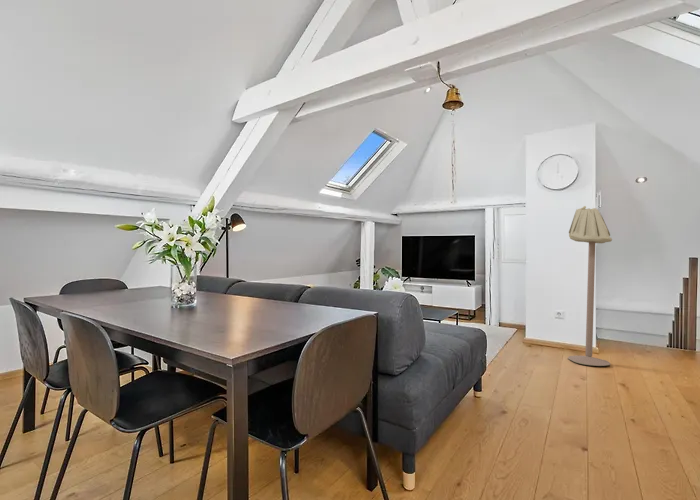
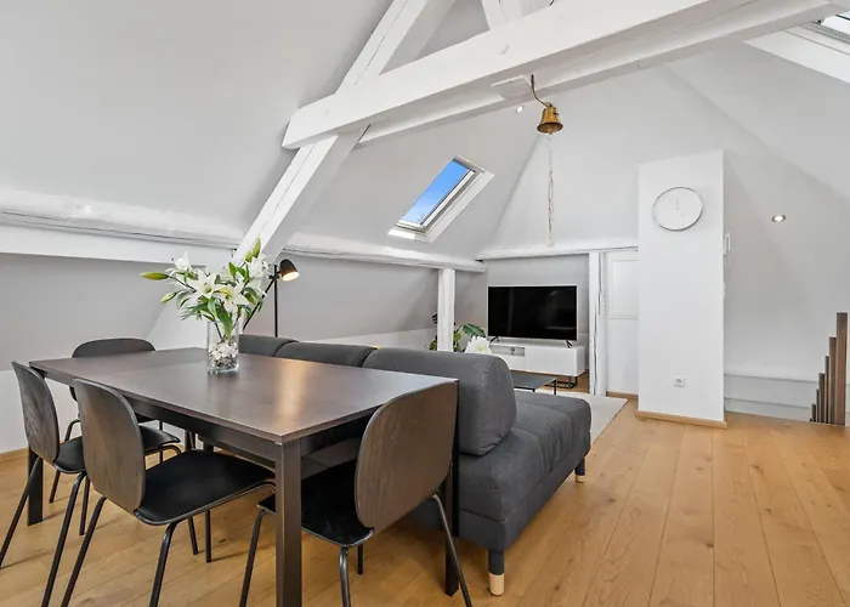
- floor lamp (589, 282)
